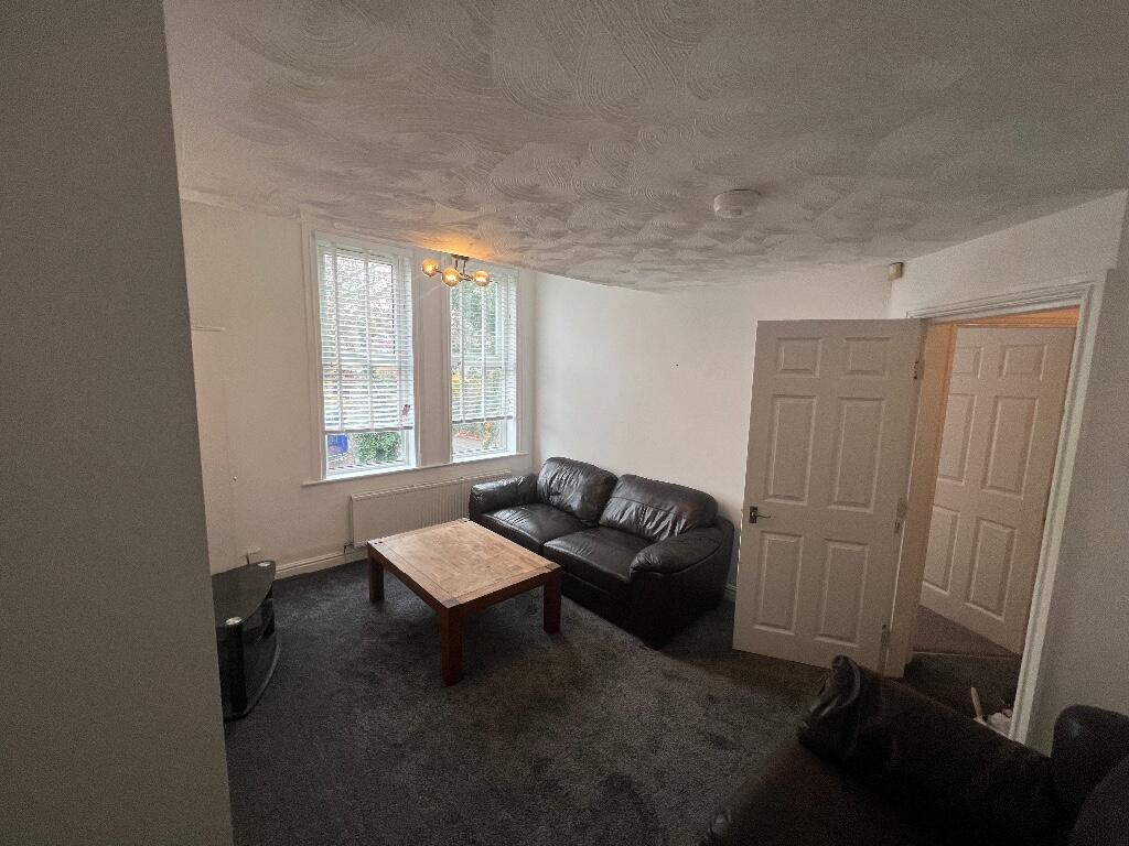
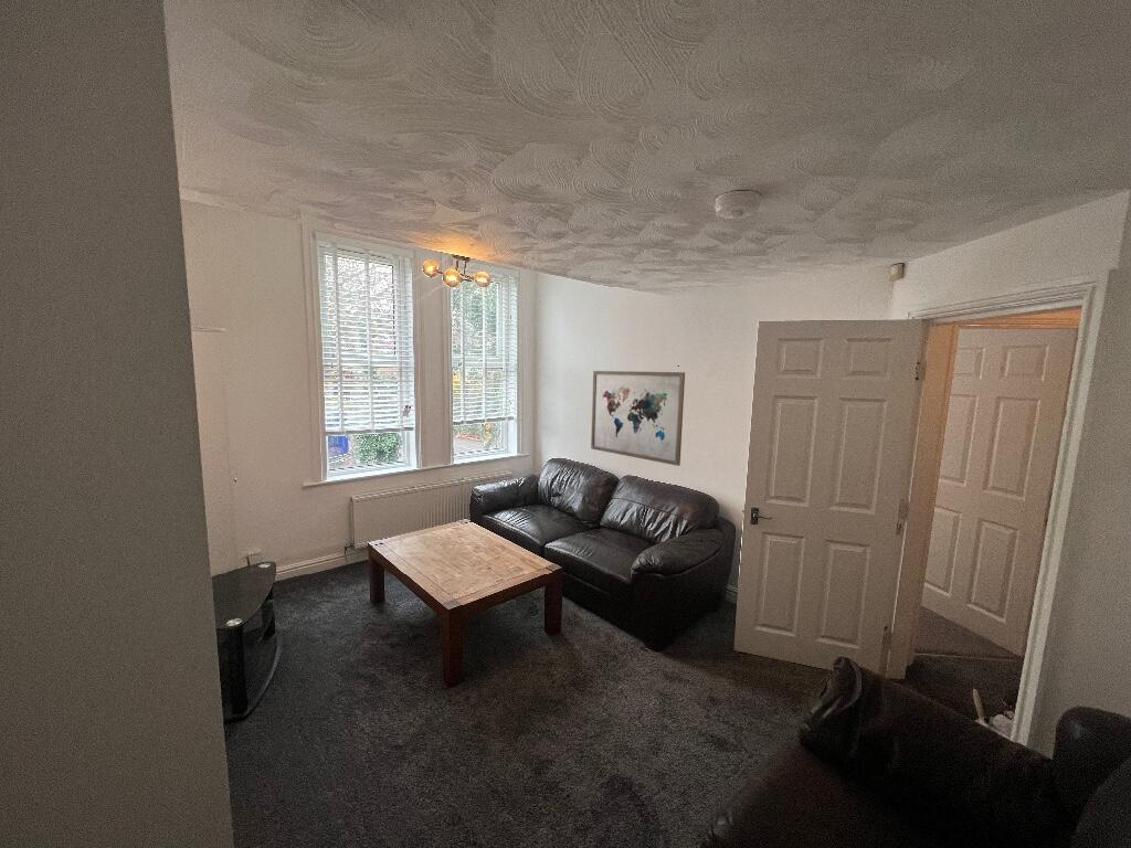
+ wall art (633, 414)
